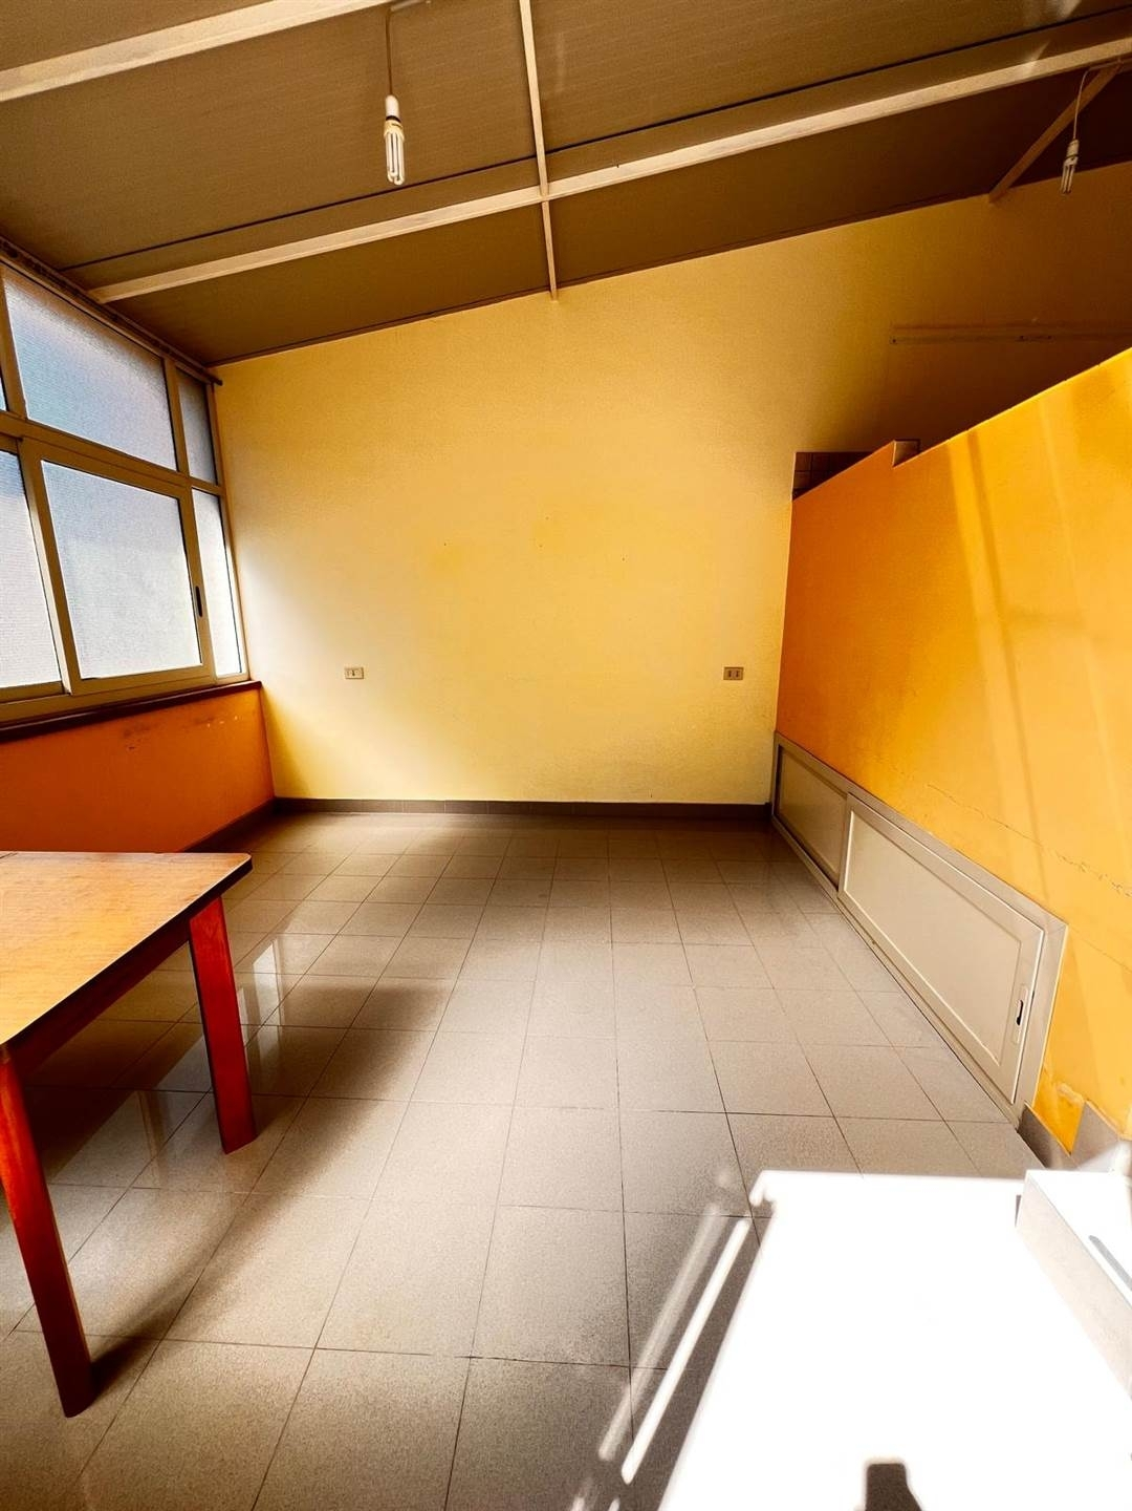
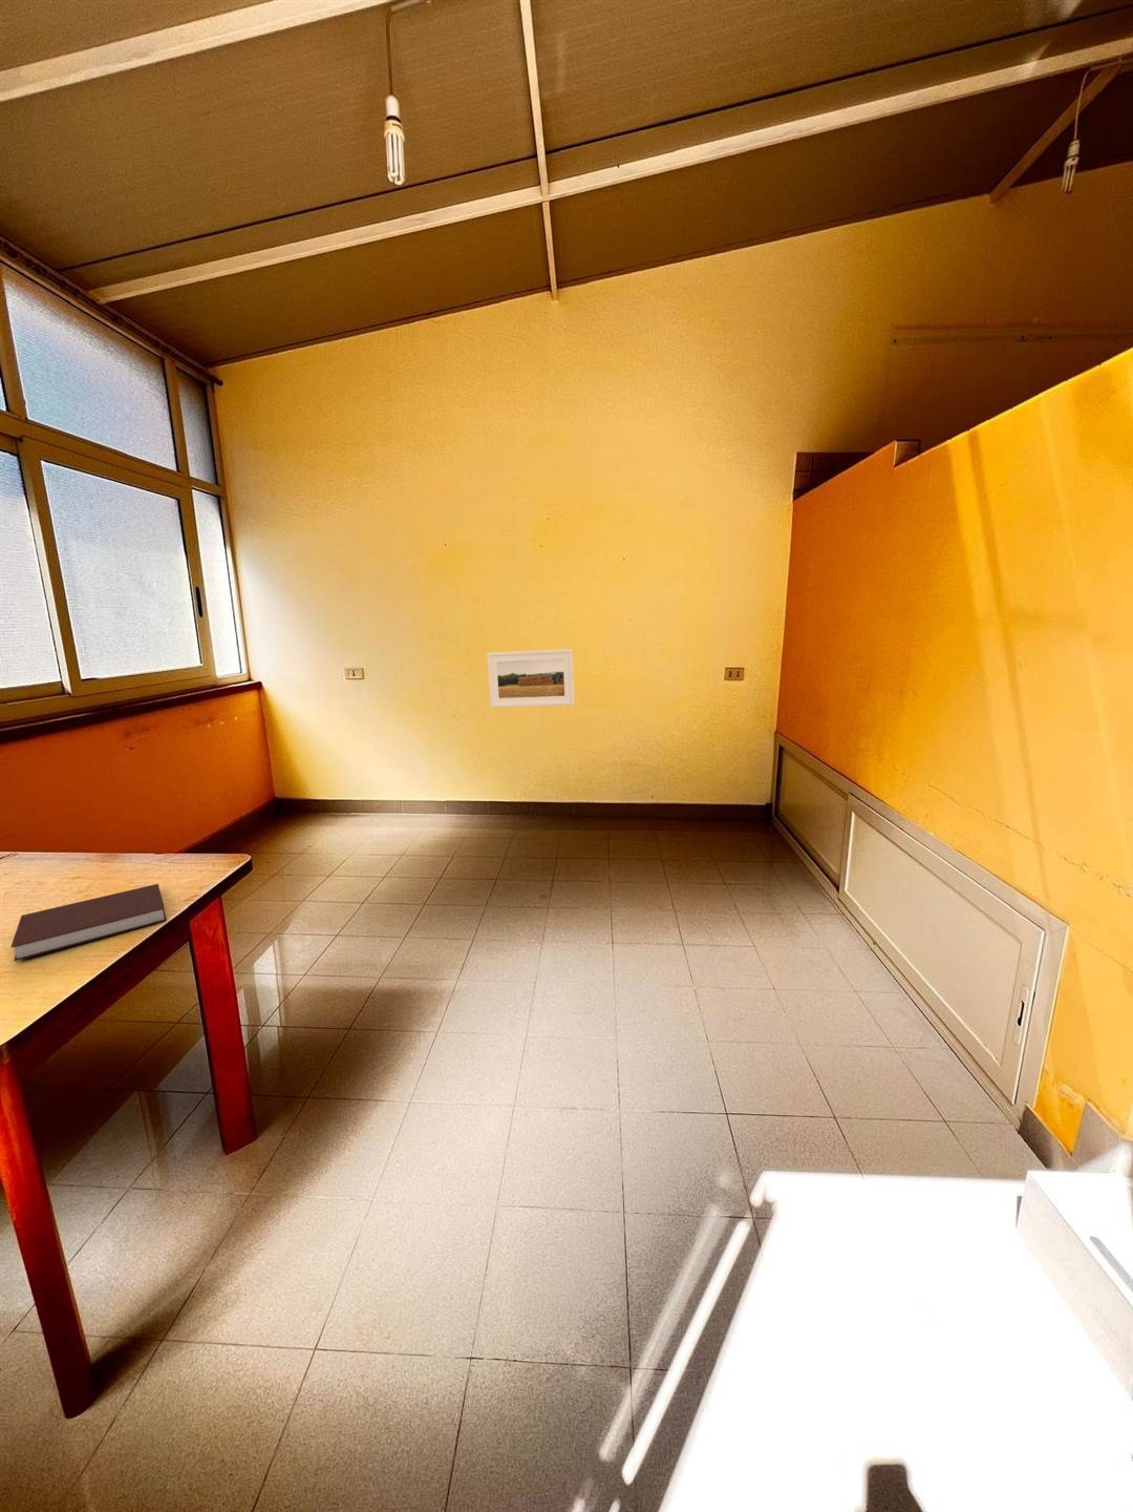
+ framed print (531, 679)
+ notebook (93, 918)
